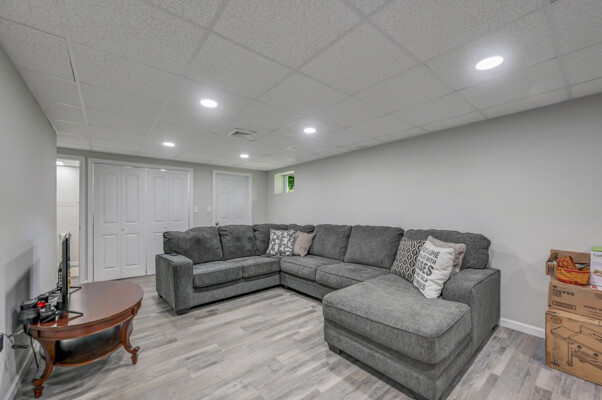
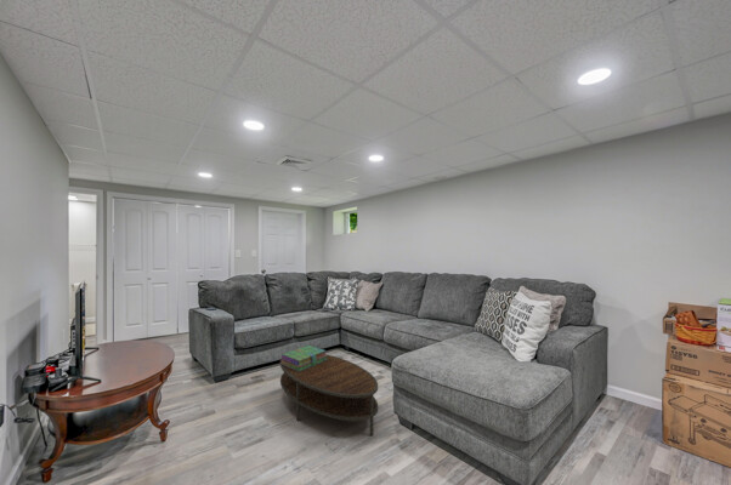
+ coffee table (324, 388)
+ stack of books (304, 356)
